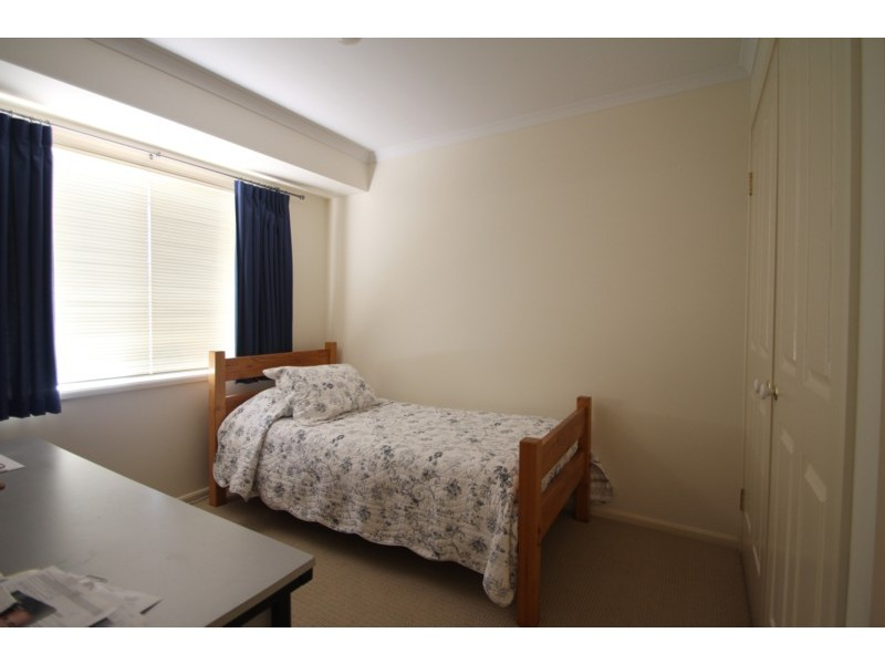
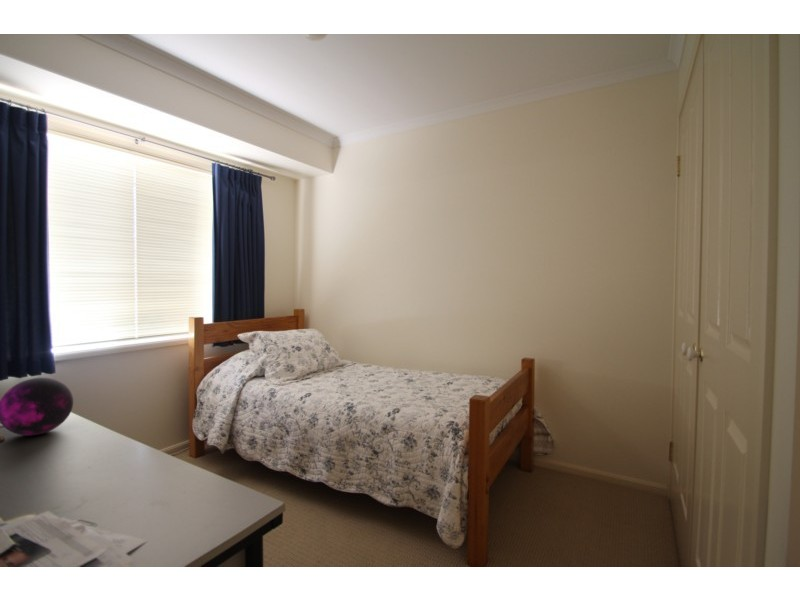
+ decorative orb (37, 406)
